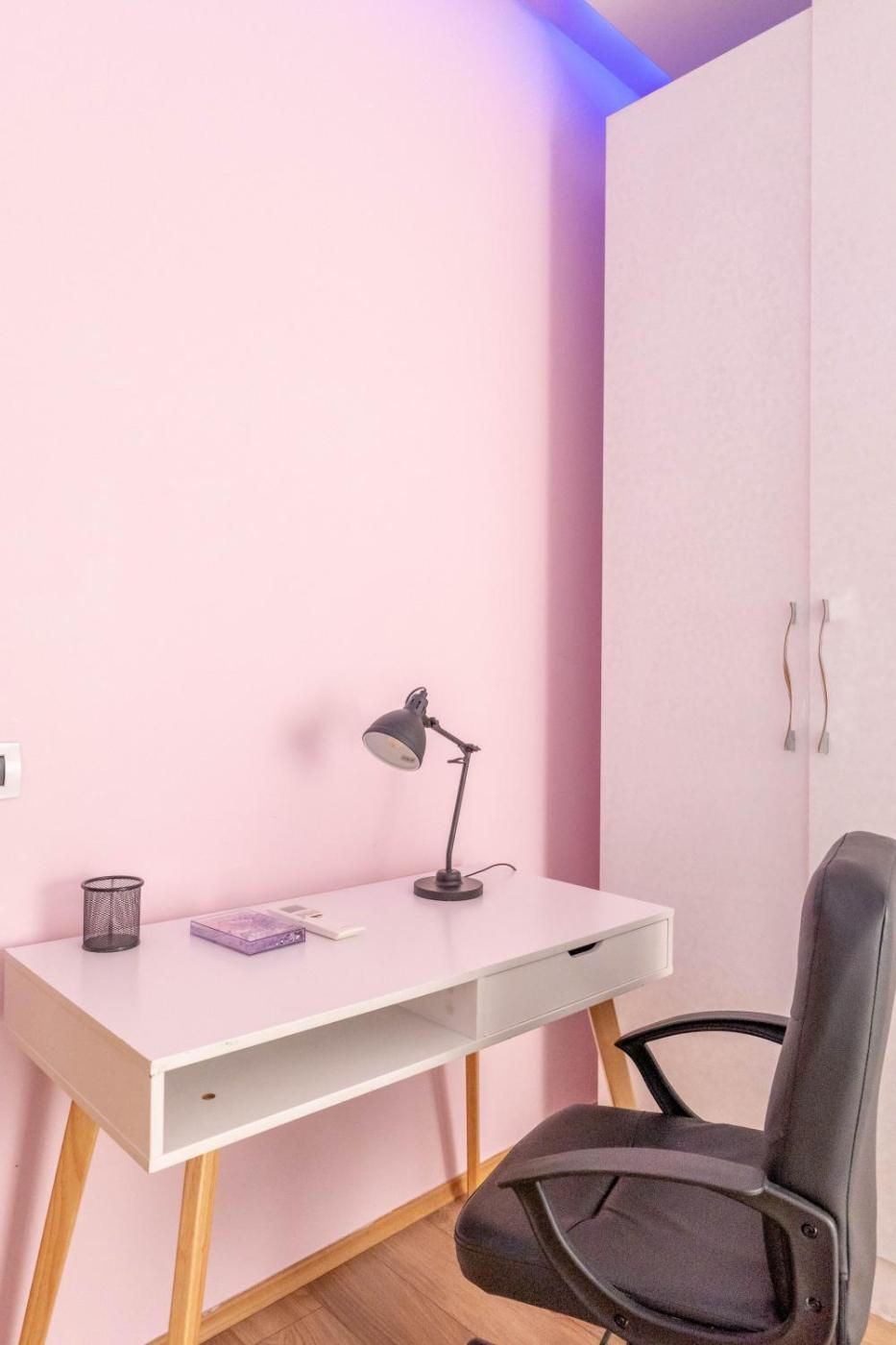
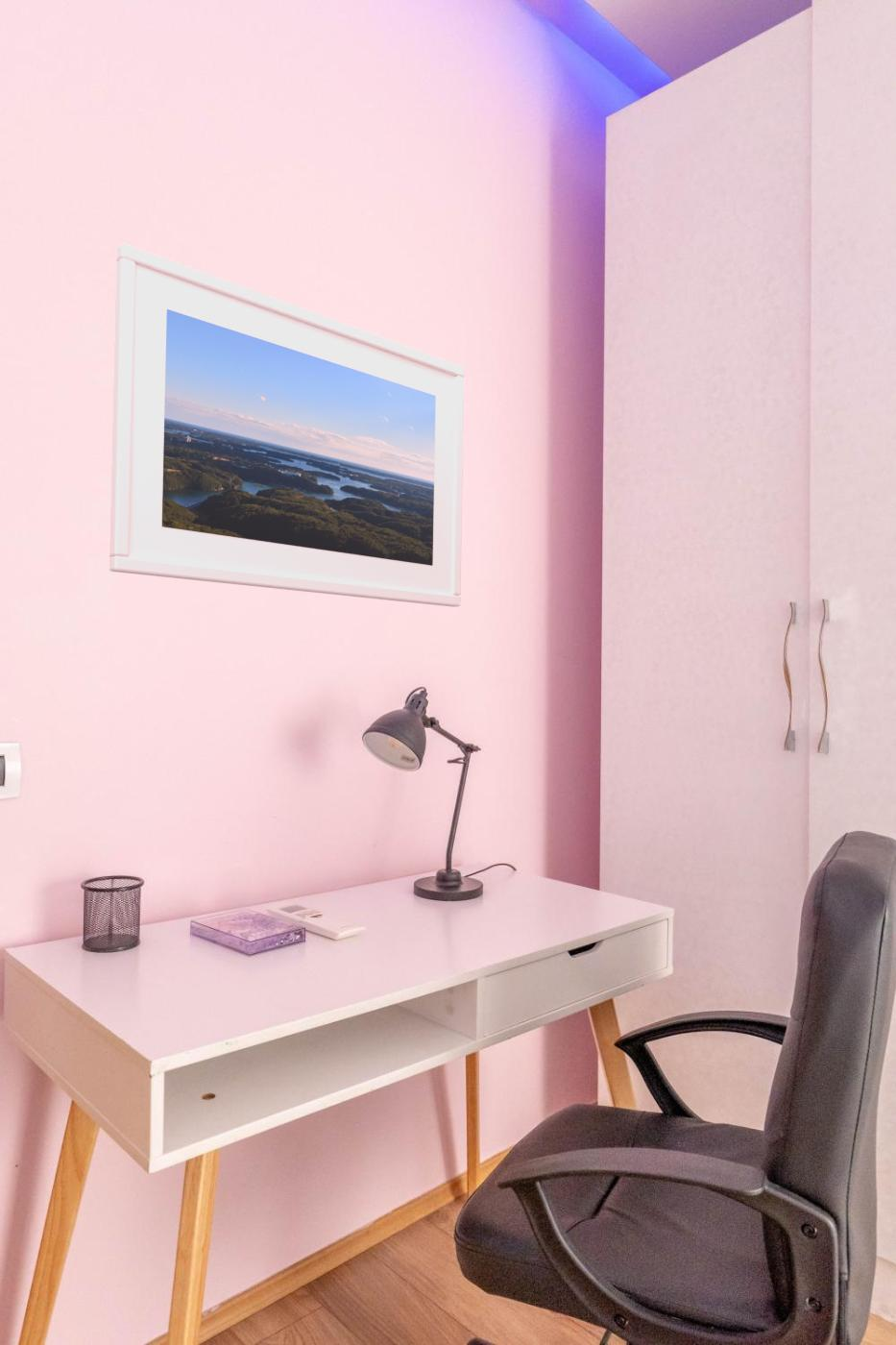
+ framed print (314, 453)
